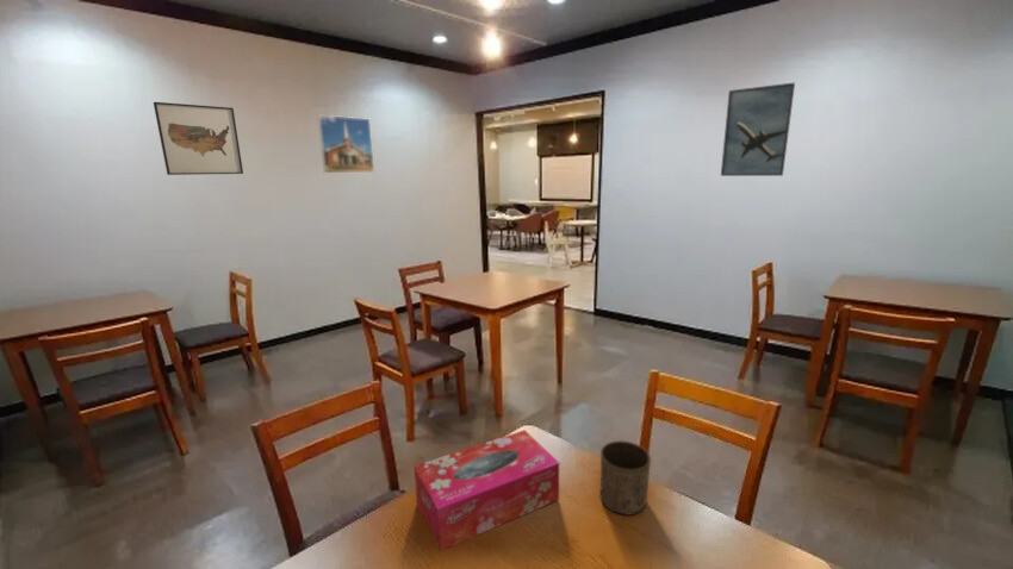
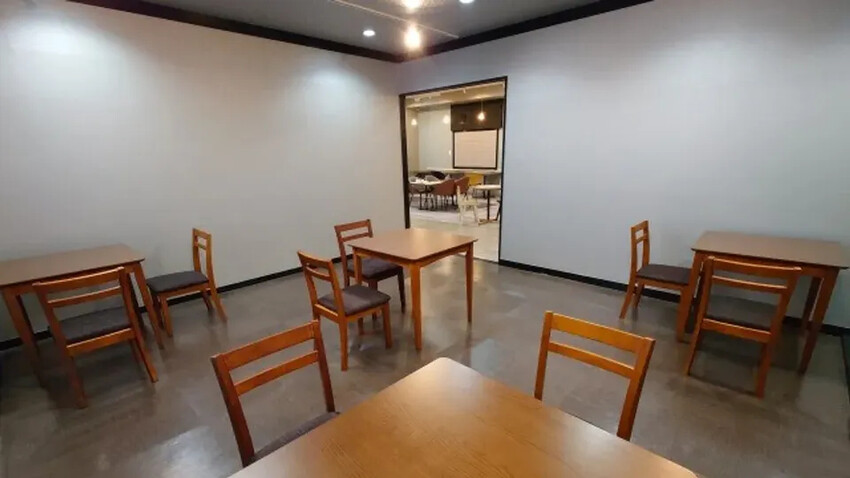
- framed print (347, 145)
- wall art (200, 139)
- tissue box (487, 483)
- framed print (754, 132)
- cup (623, 477)
